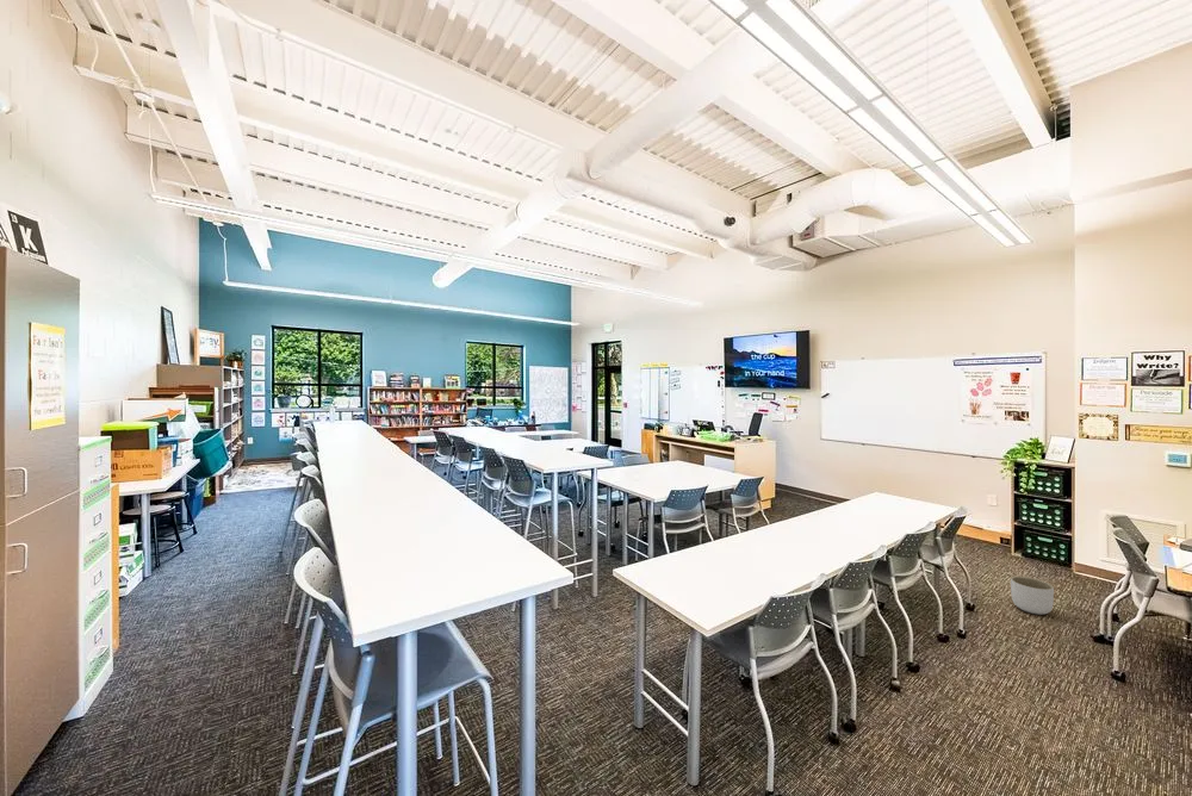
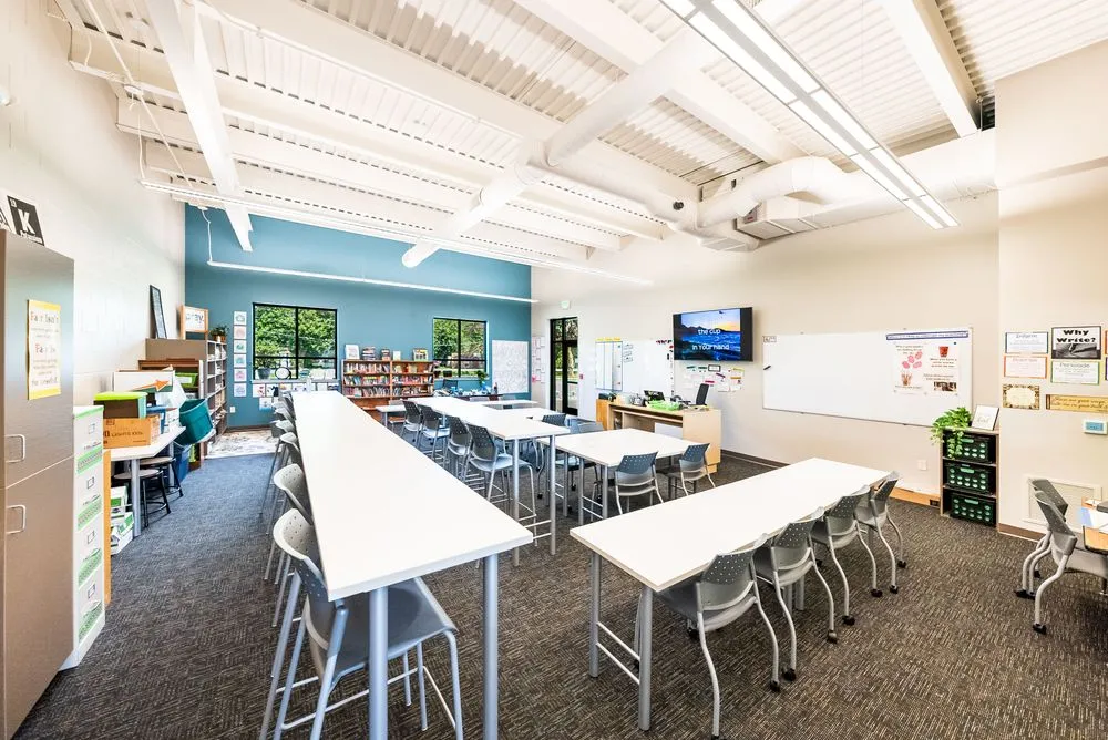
- planter (1031, 596)
